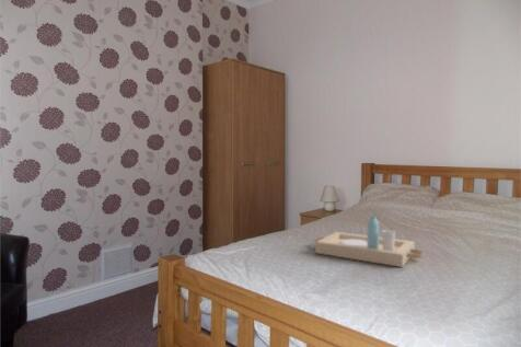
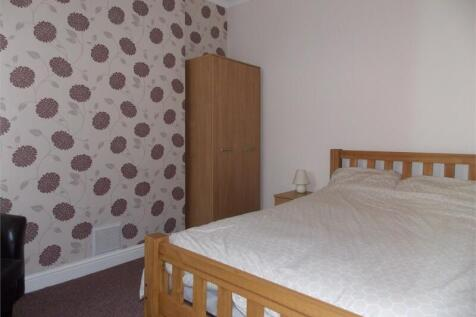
- serving tray (367, 234)
